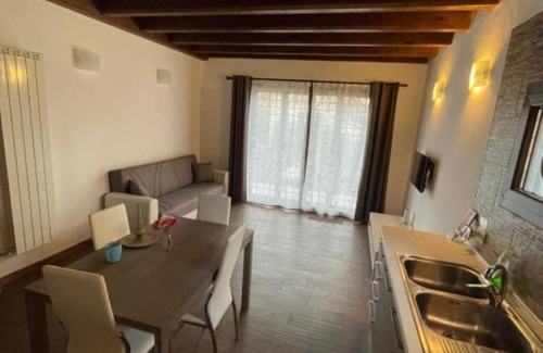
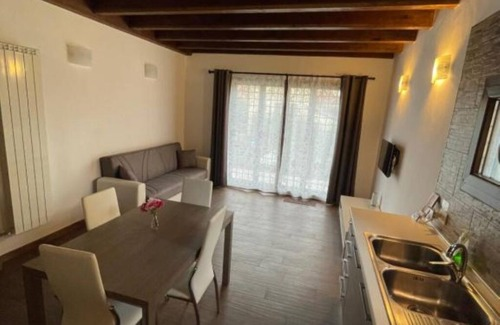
- mug (112, 253)
- candle holder (139, 222)
